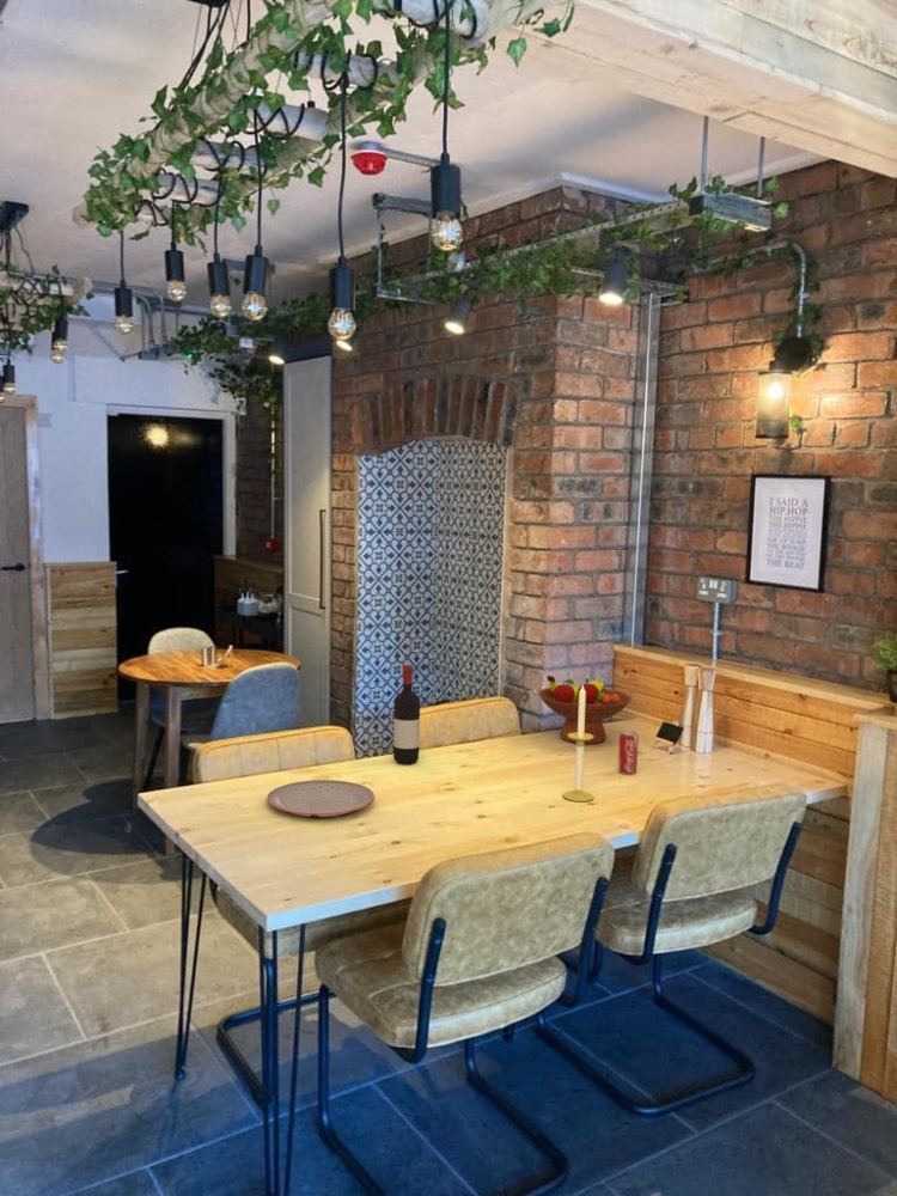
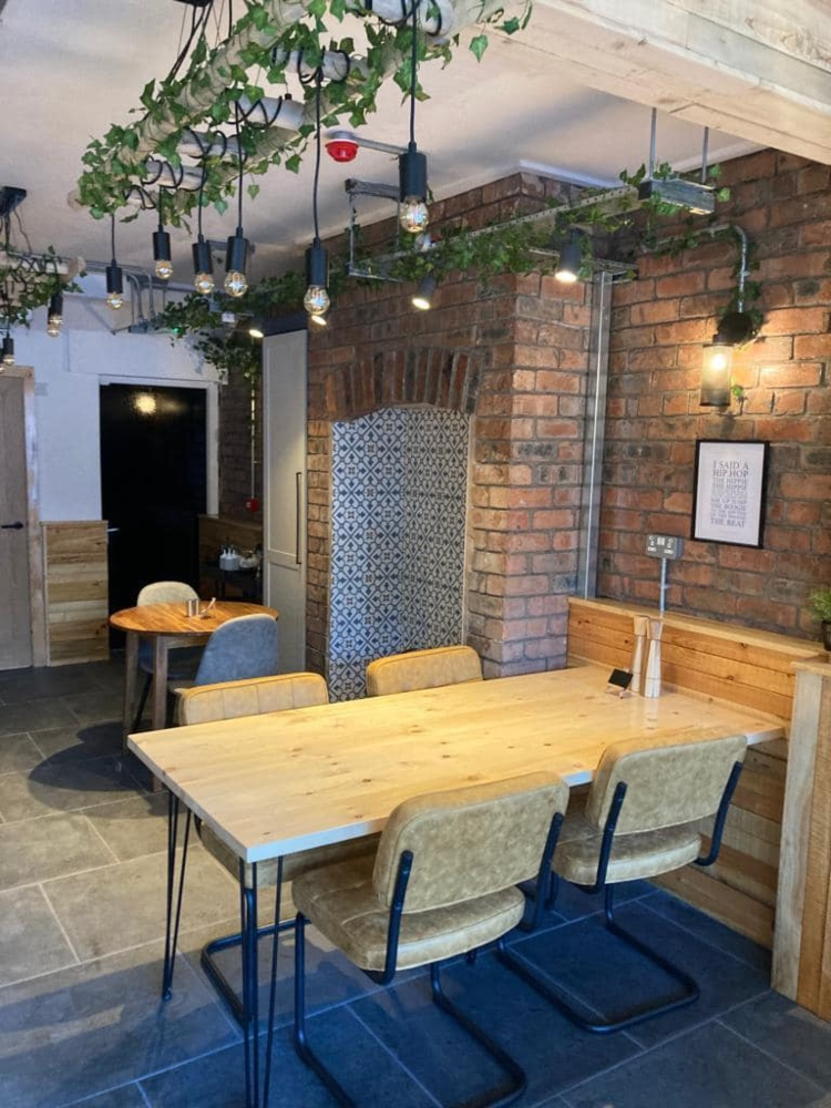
- plate (321, 799)
- wine bottle (407, 714)
- candle (580, 740)
- fruit bowl (585, 708)
- beverage can (628, 752)
